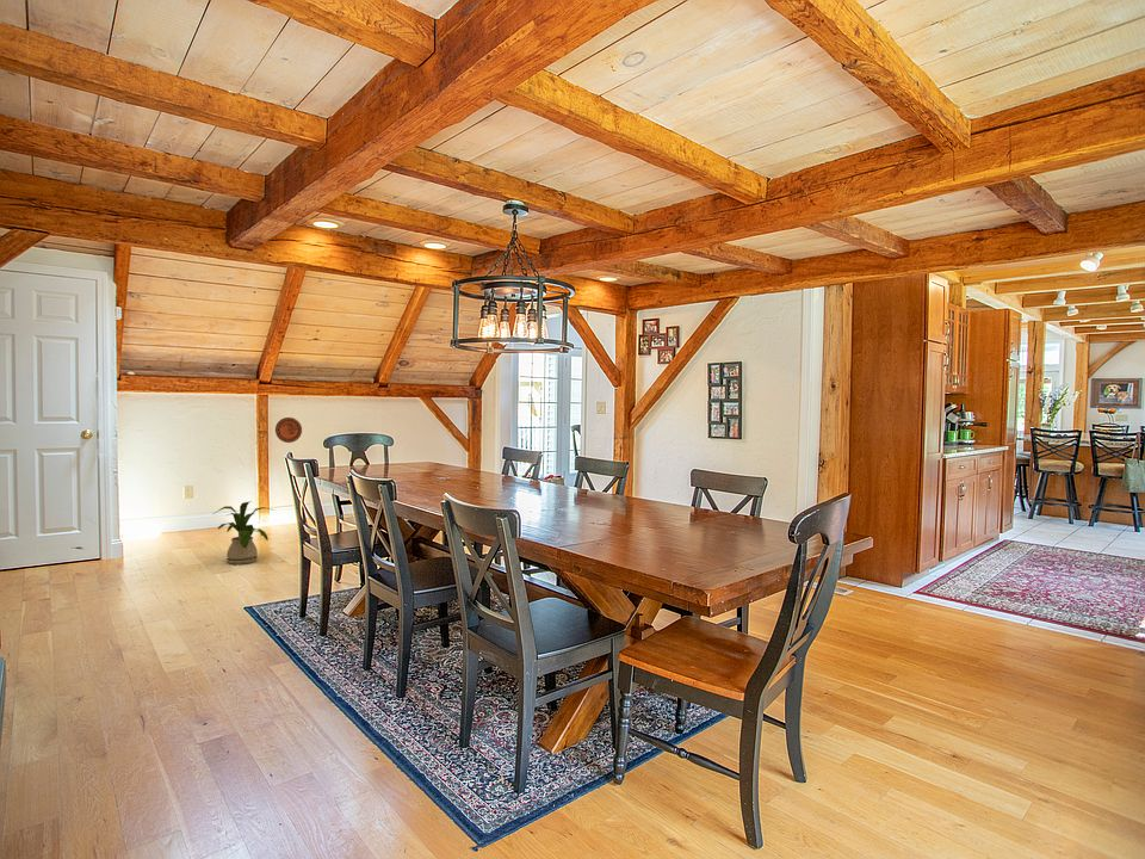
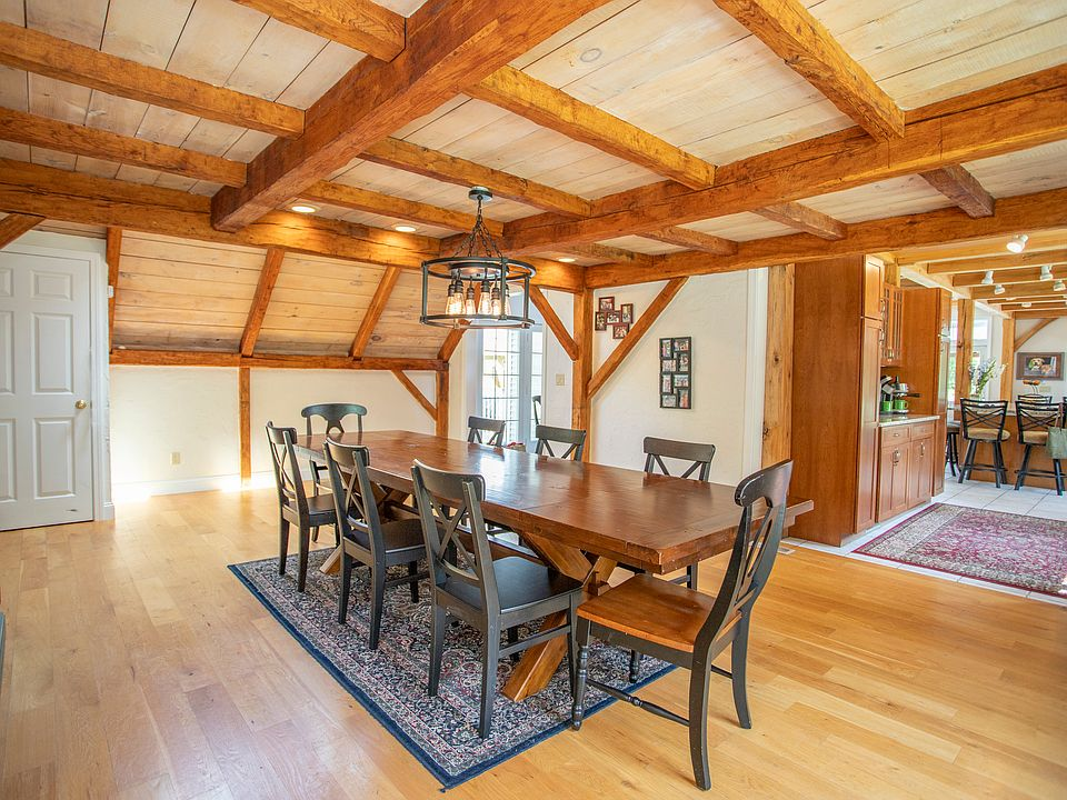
- decorative plate (289, 430)
- house plant (245, 529)
